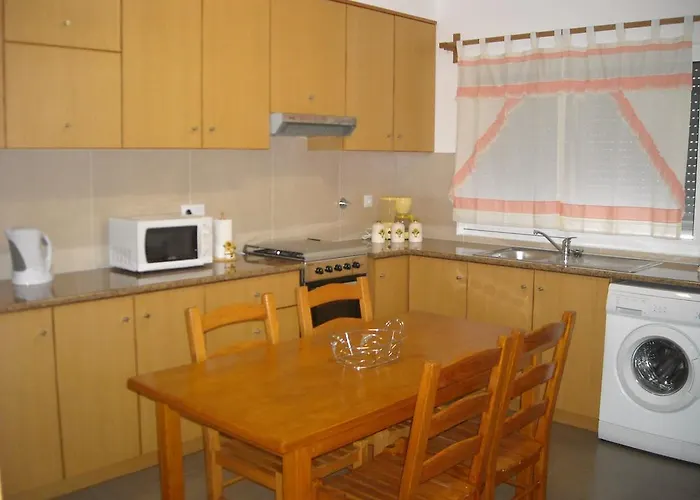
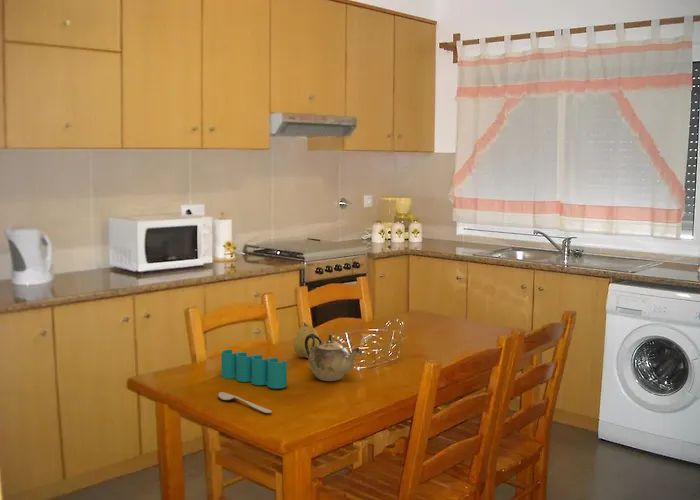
+ teapot (332, 356)
+ spoon (244, 401)
+ pen holder (253, 368)
+ fruit (308, 340)
